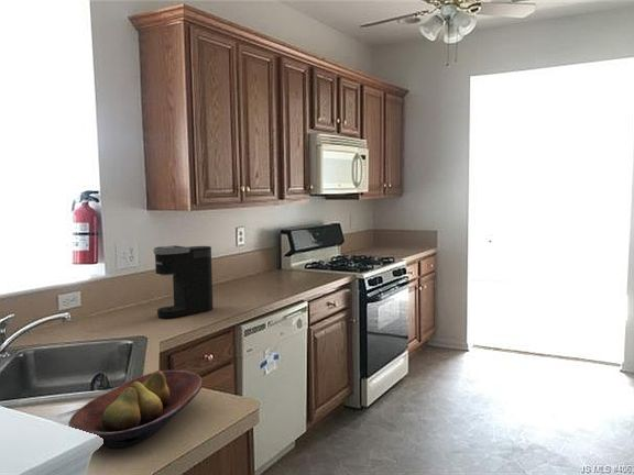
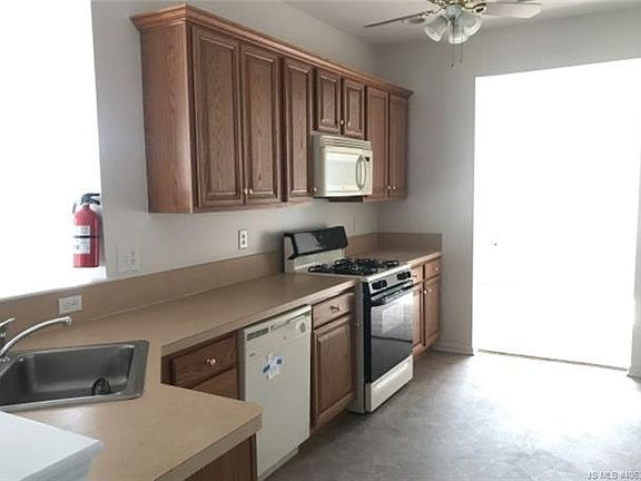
- fruit bowl (142, 400)
- coffee maker (184, 279)
